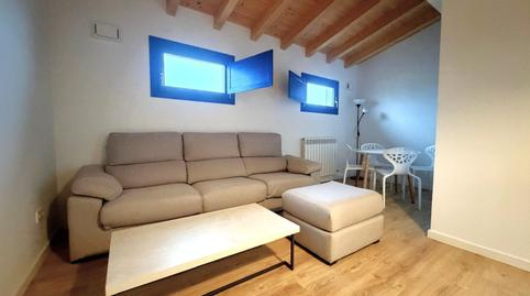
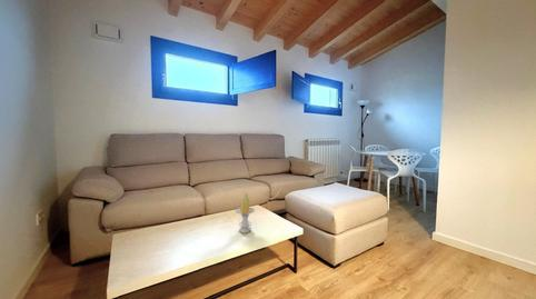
+ candle (245, 211)
